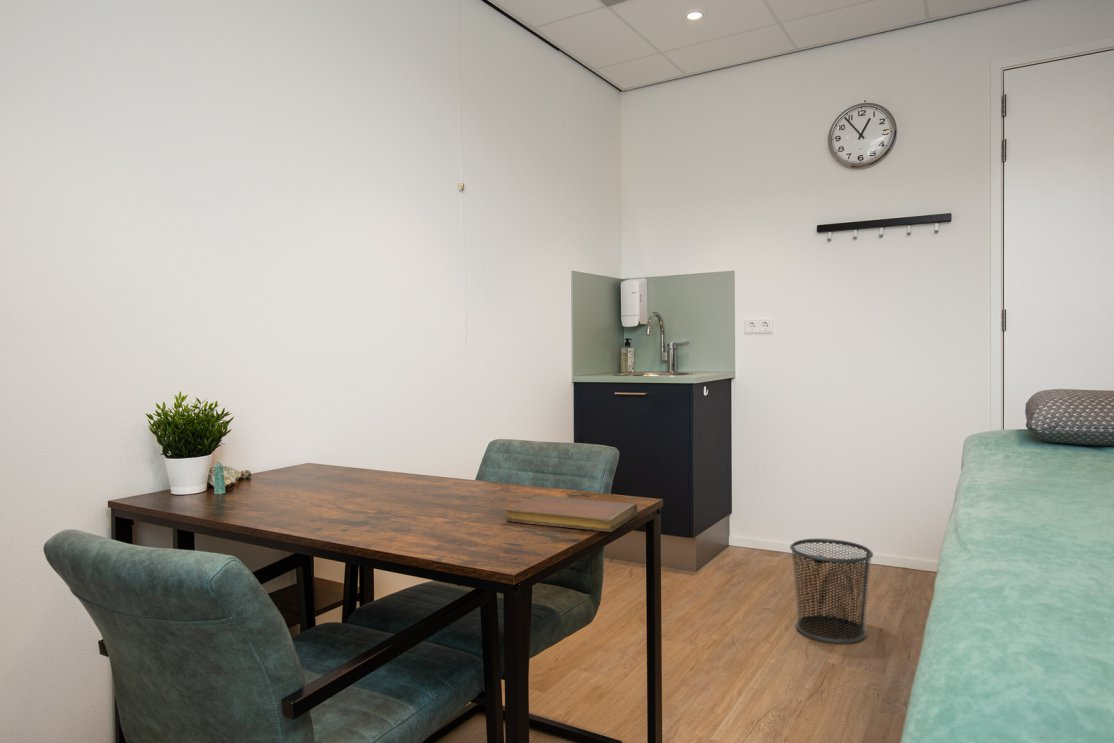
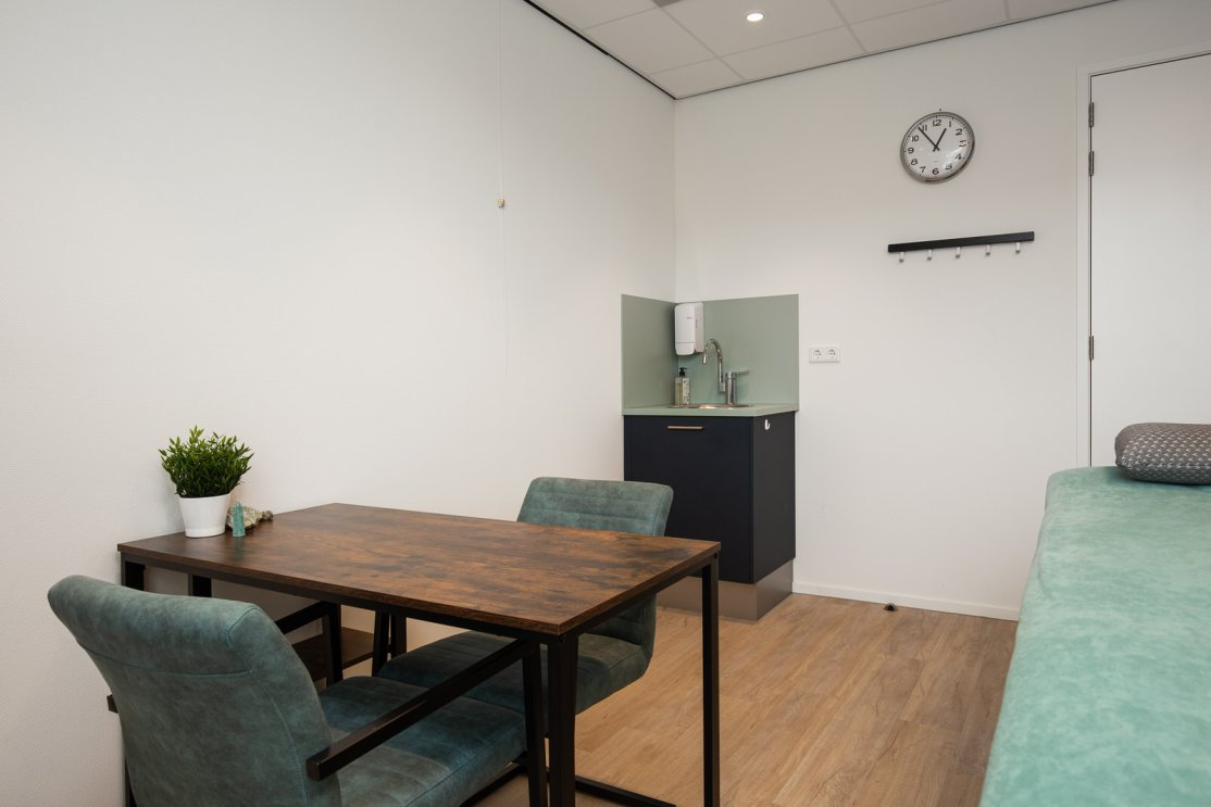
- notebook (572, 511)
- waste bin (830, 589)
